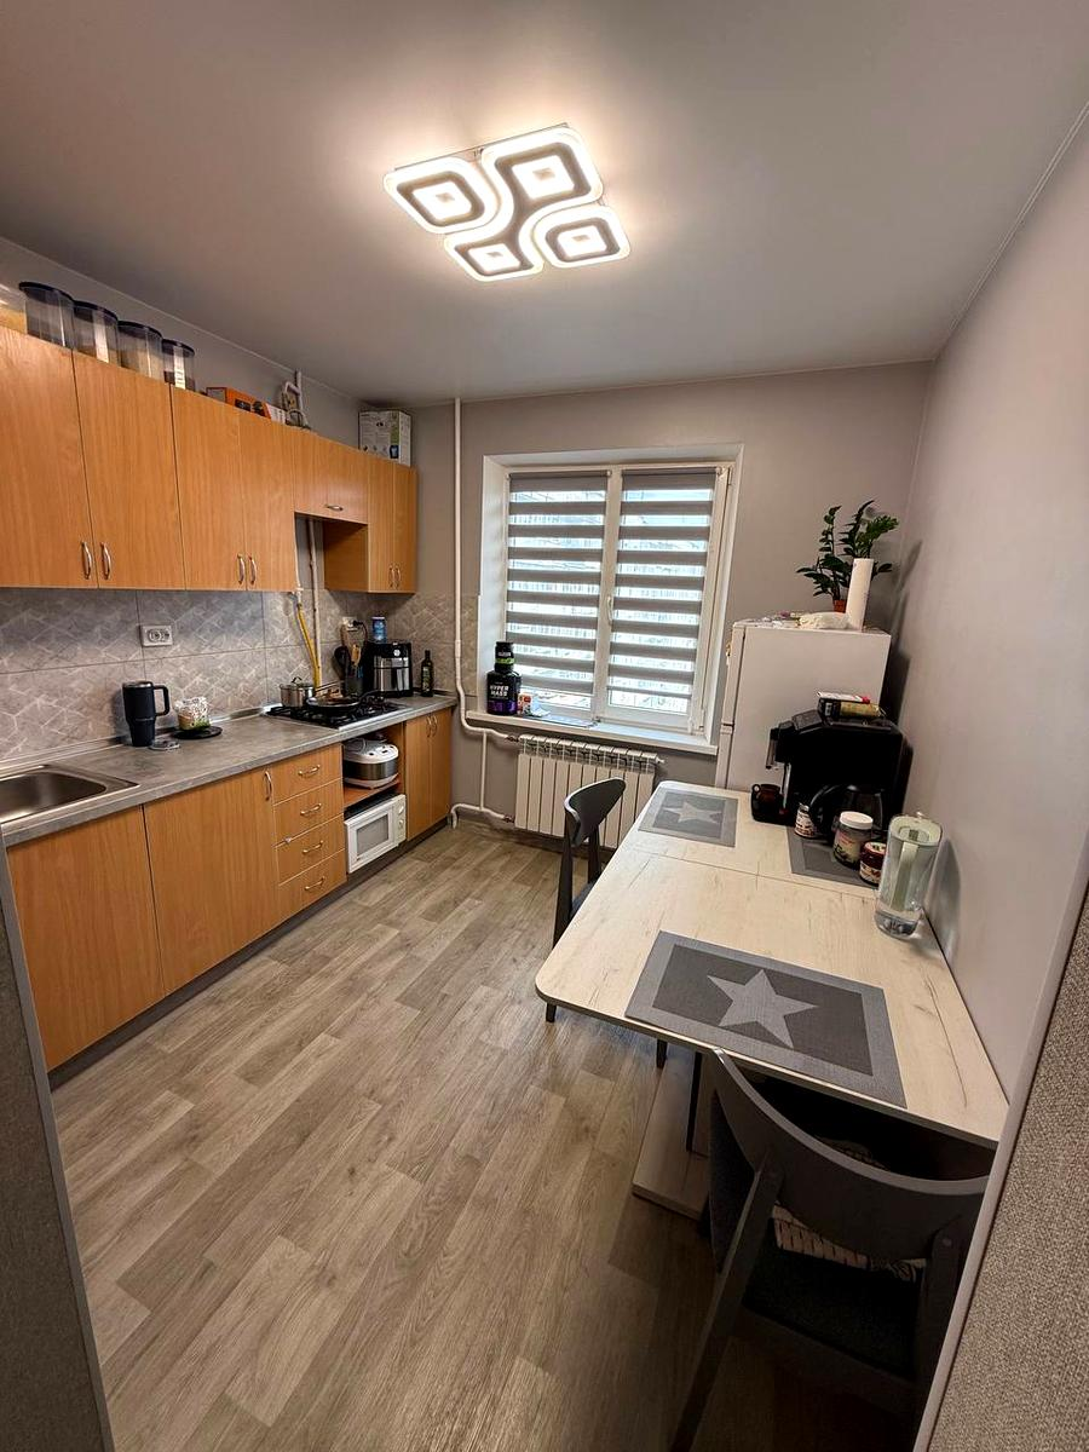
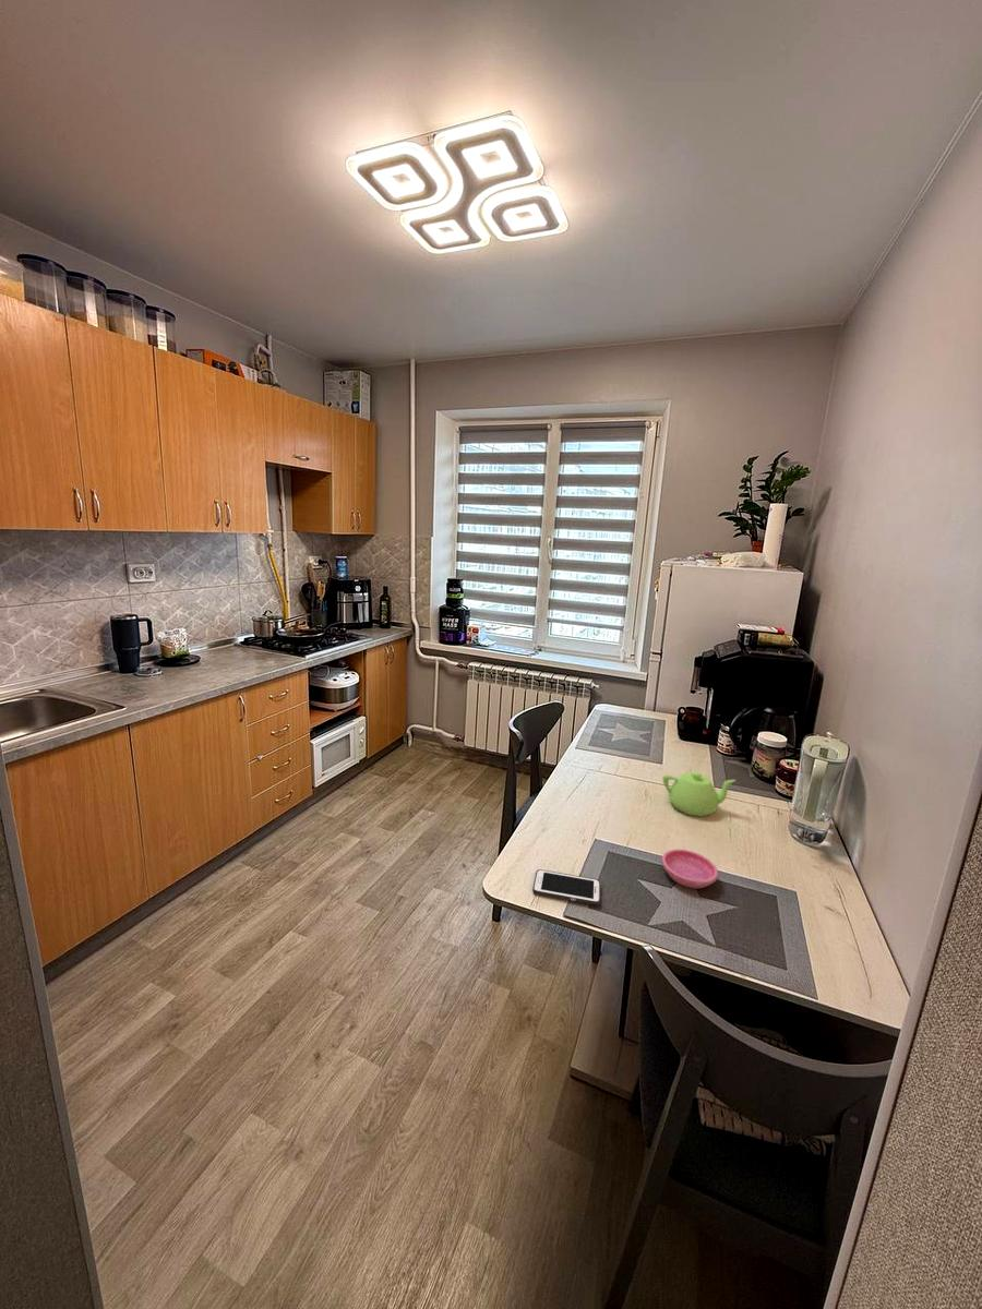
+ saucer (688, 869)
+ cell phone (566, 886)
+ teapot (696, 790)
